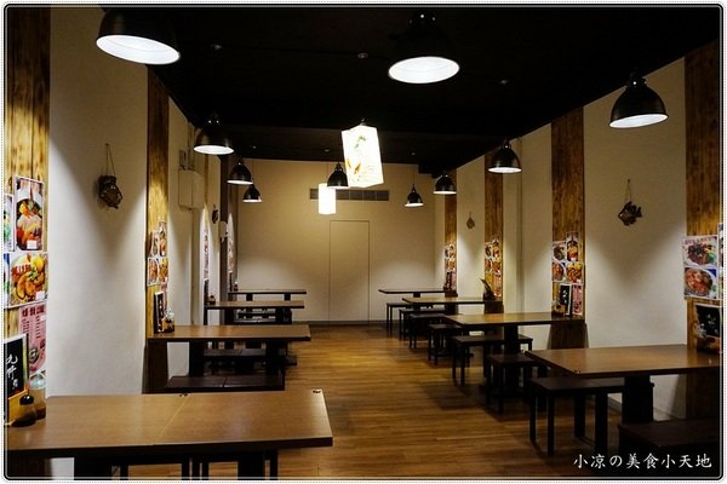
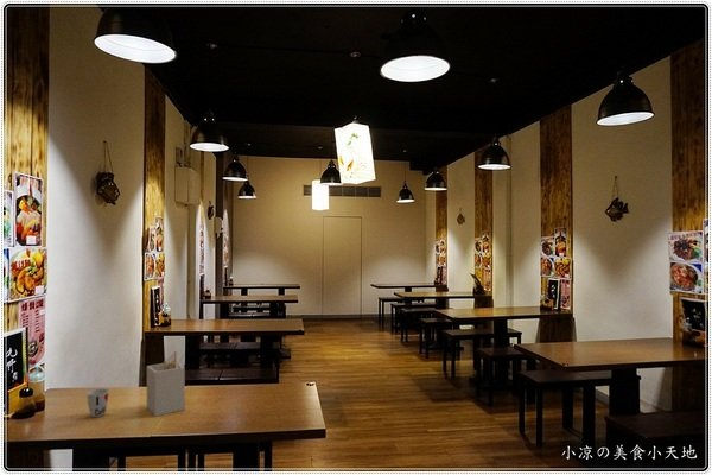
+ utensil holder (165, 380)
+ cup (97, 403)
